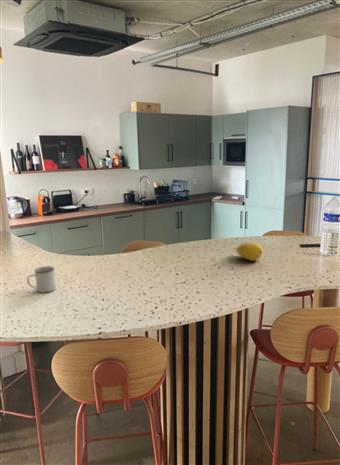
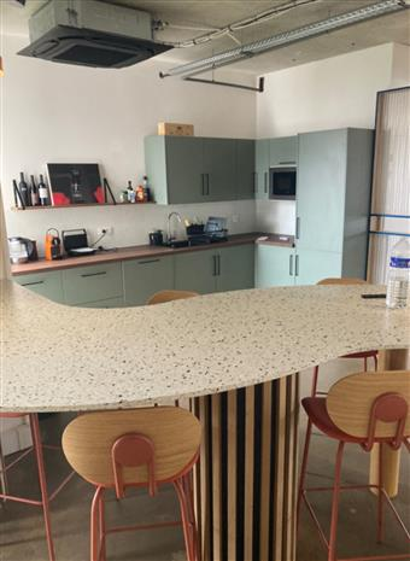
- fruit (248, 250)
- mug (41, 280)
